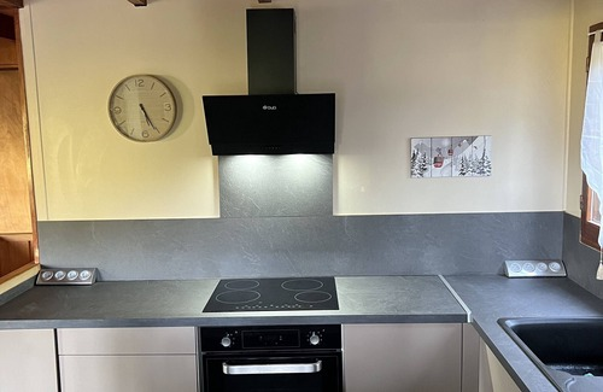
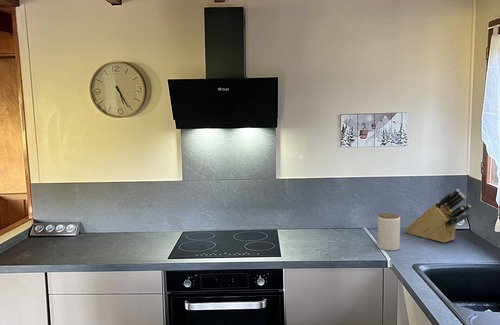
+ knife block (437, 213)
+ jar (388, 231)
